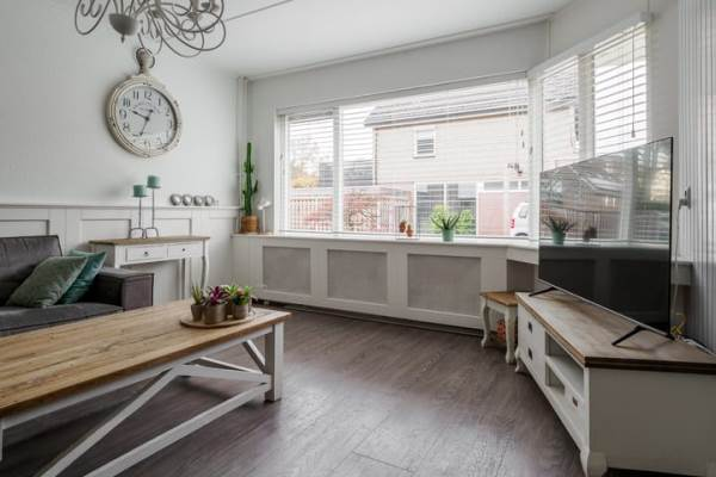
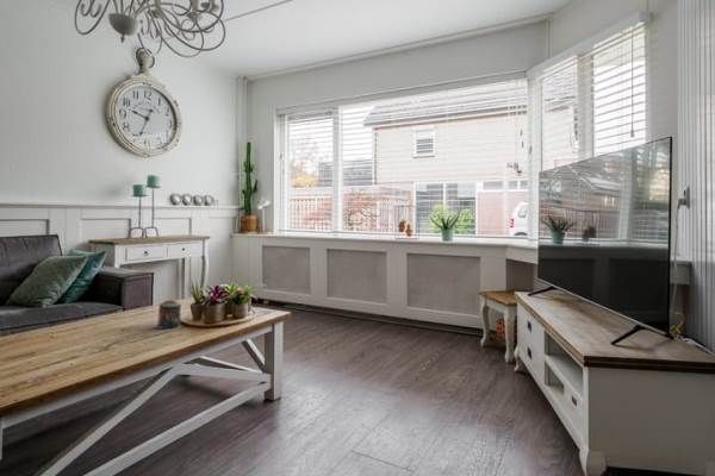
+ candle (166, 313)
